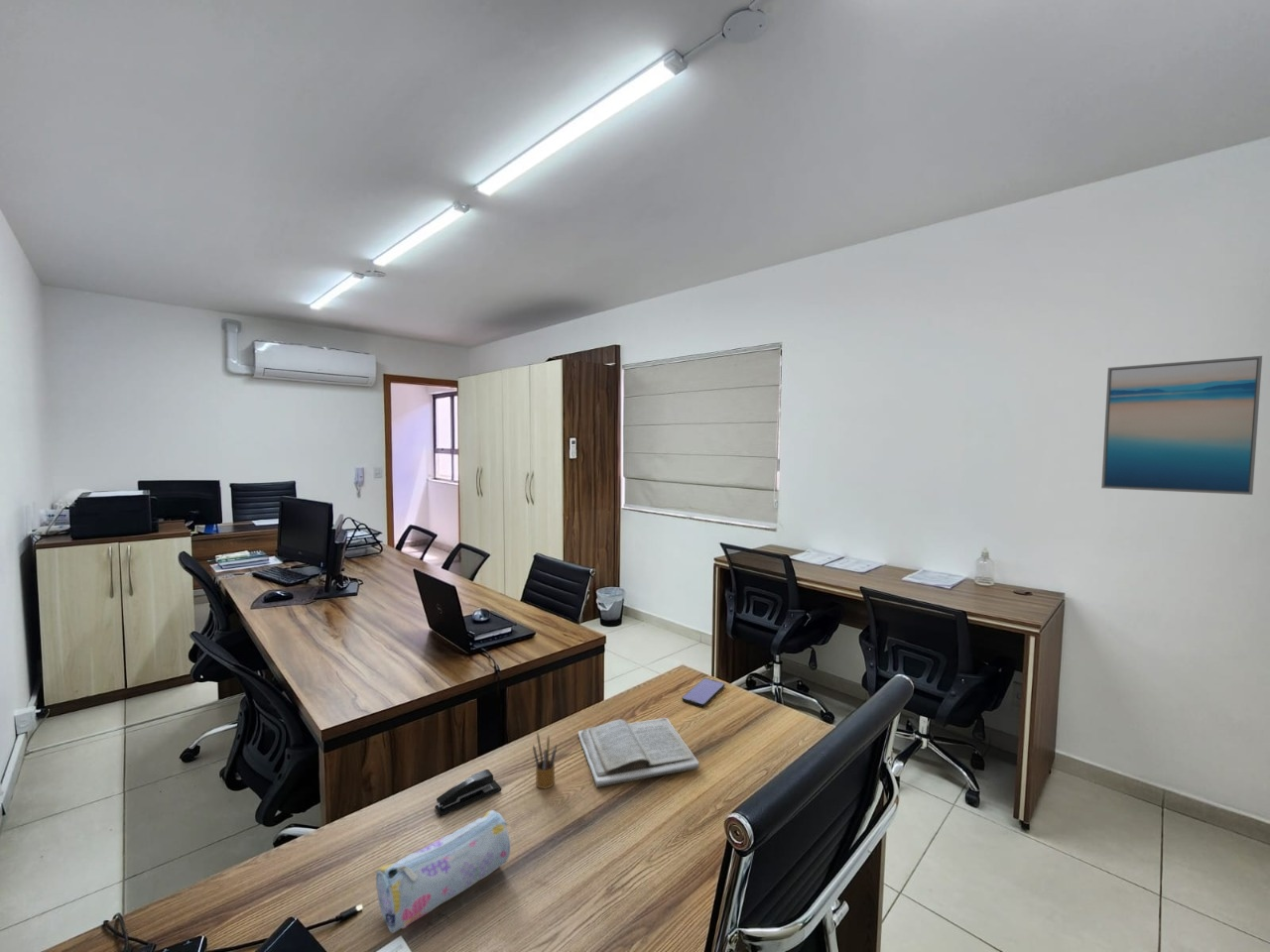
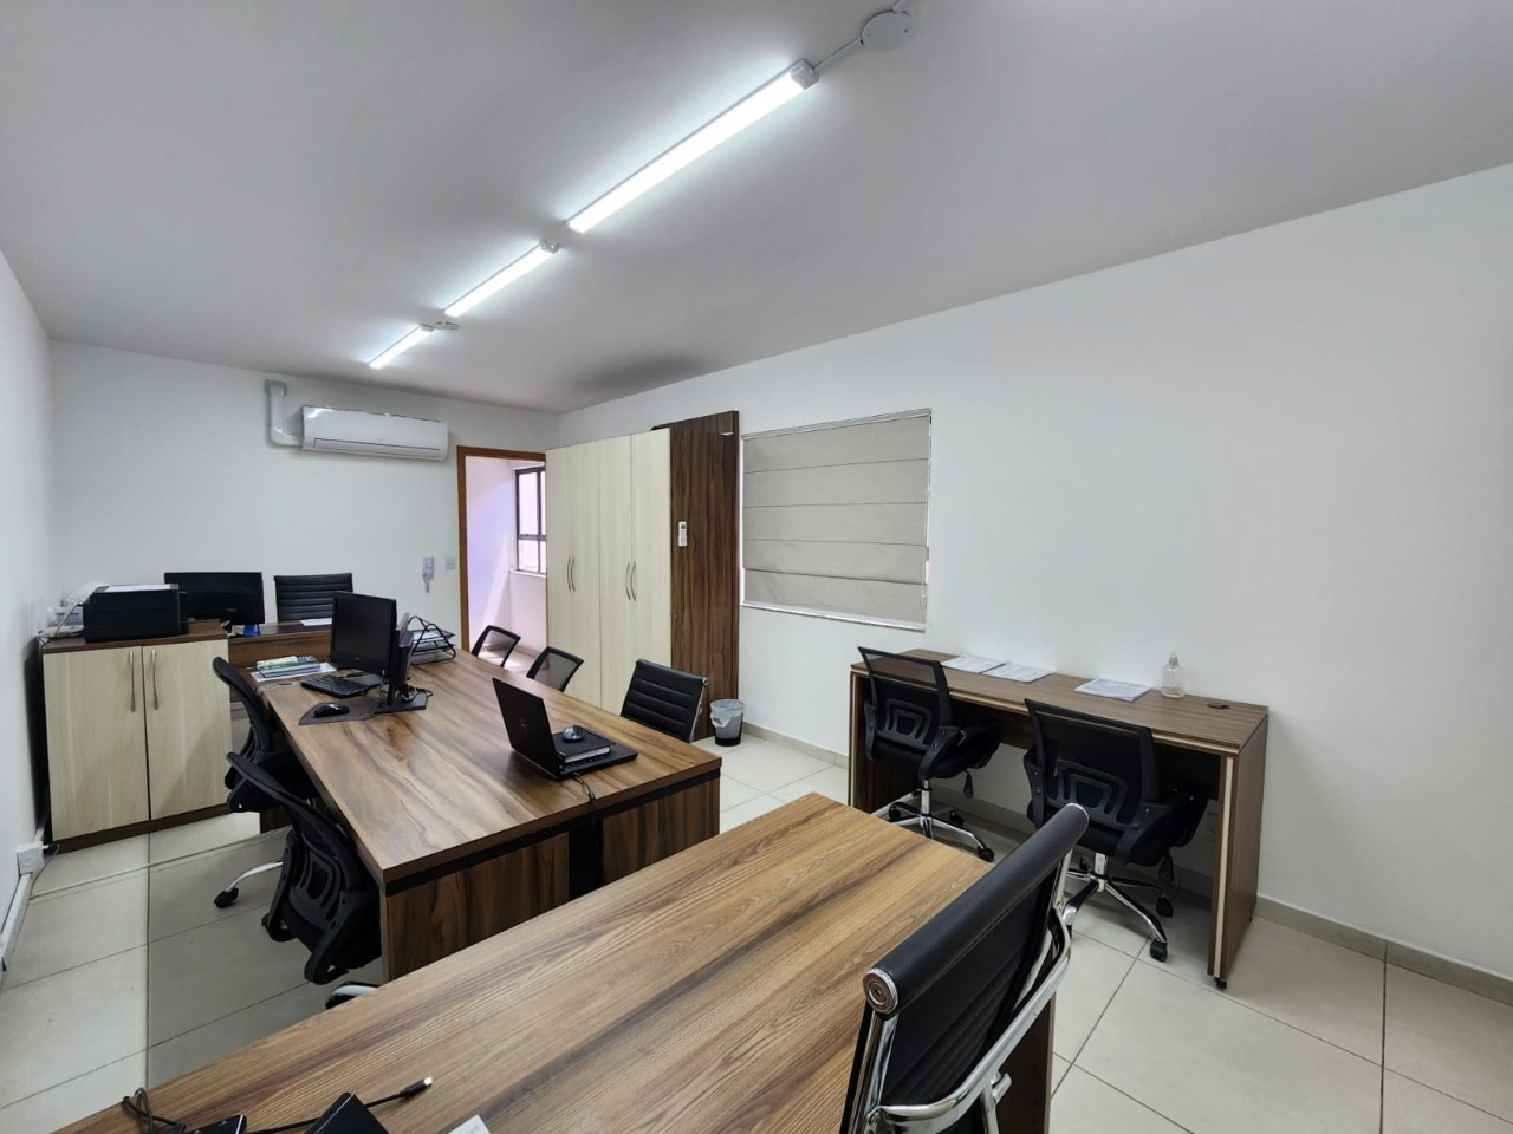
- smartphone (703, 691)
- book (635, 744)
- stapler (468, 789)
- pencil case (445, 864)
- pencil box (544, 760)
- wall art (1175, 426)
